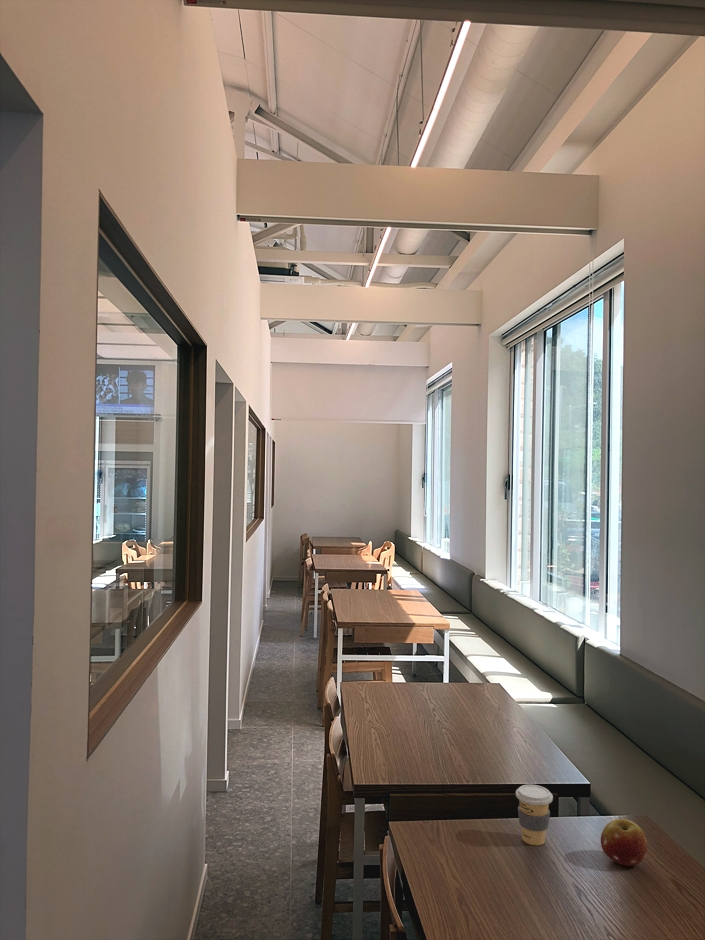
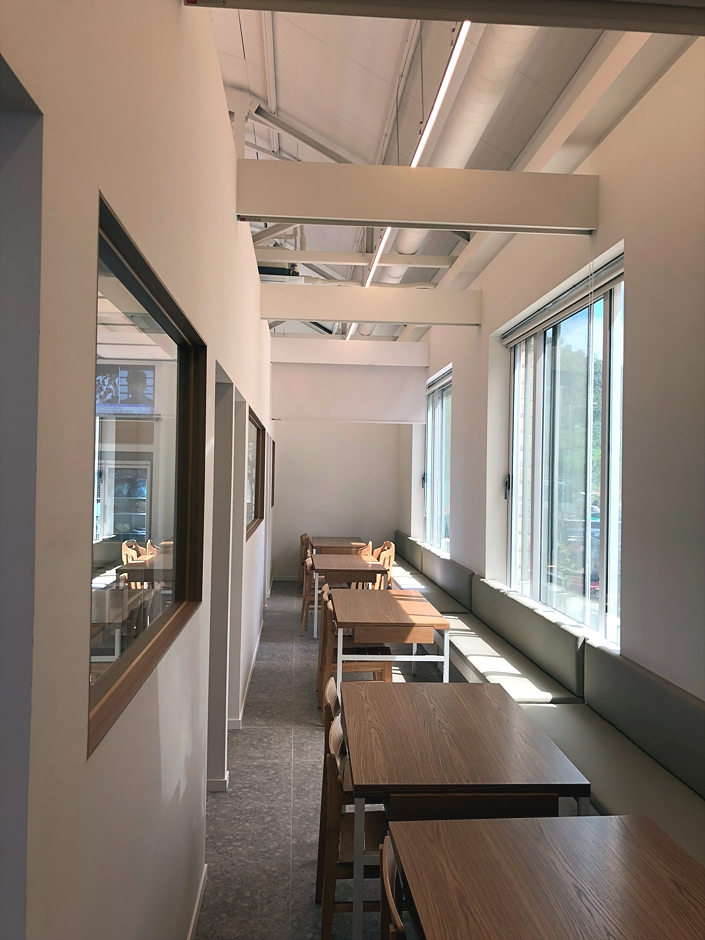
- fruit (623, 841)
- coffee cup (533, 815)
